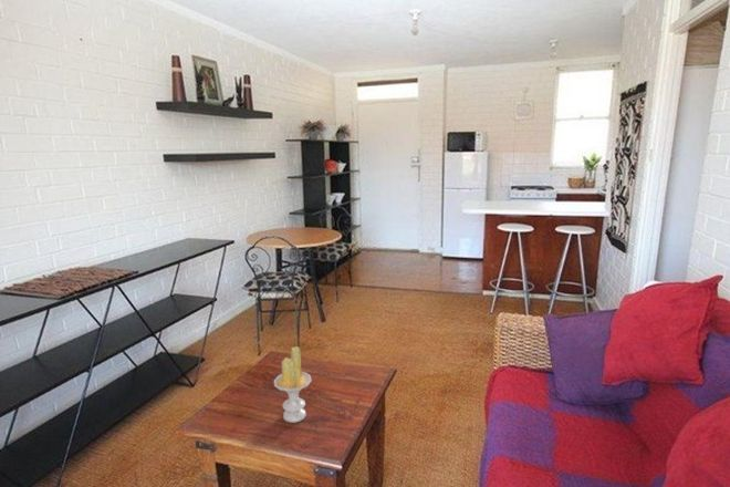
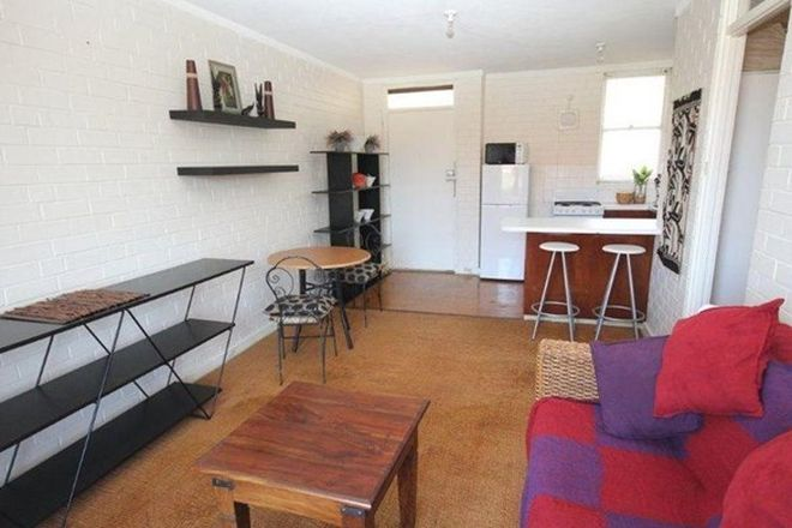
- candle (292, 382)
